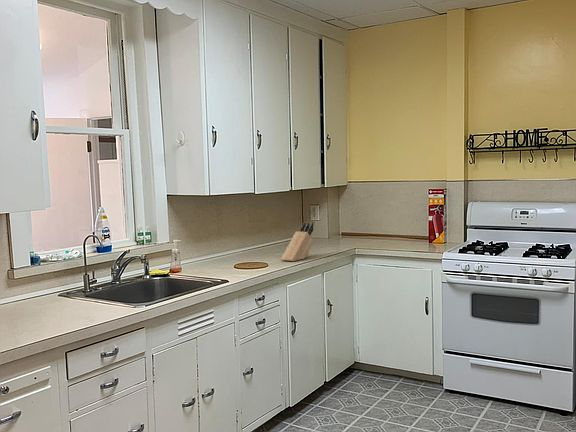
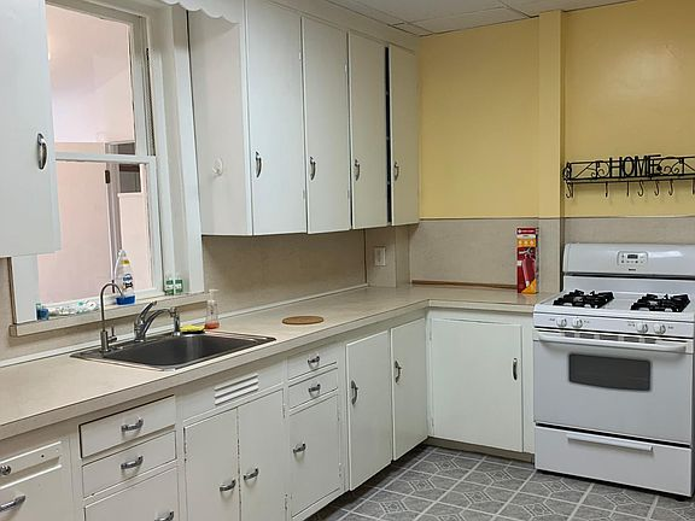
- knife block (298, 240)
